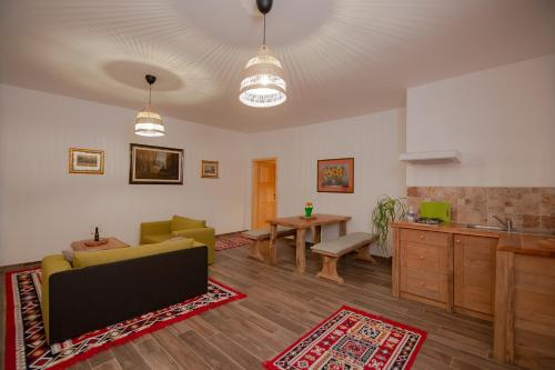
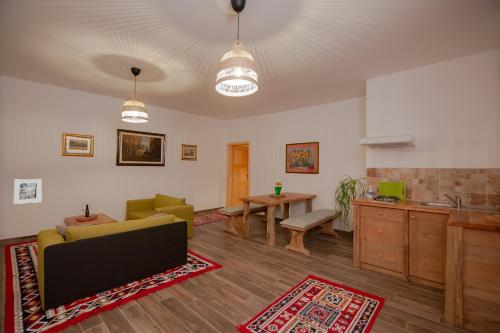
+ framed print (28, 191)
